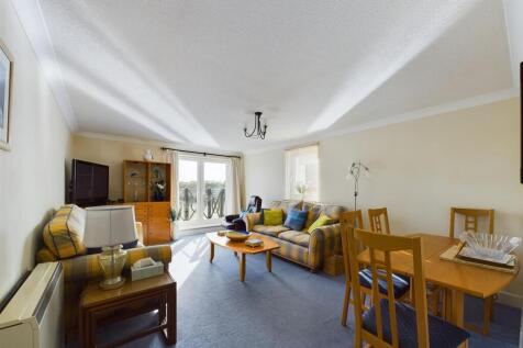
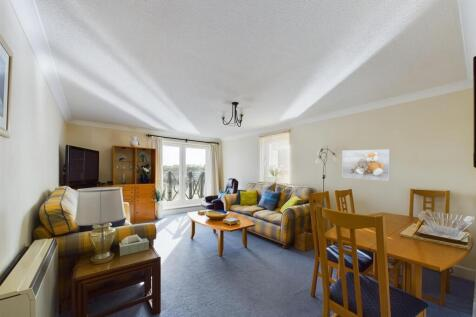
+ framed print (364, 164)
